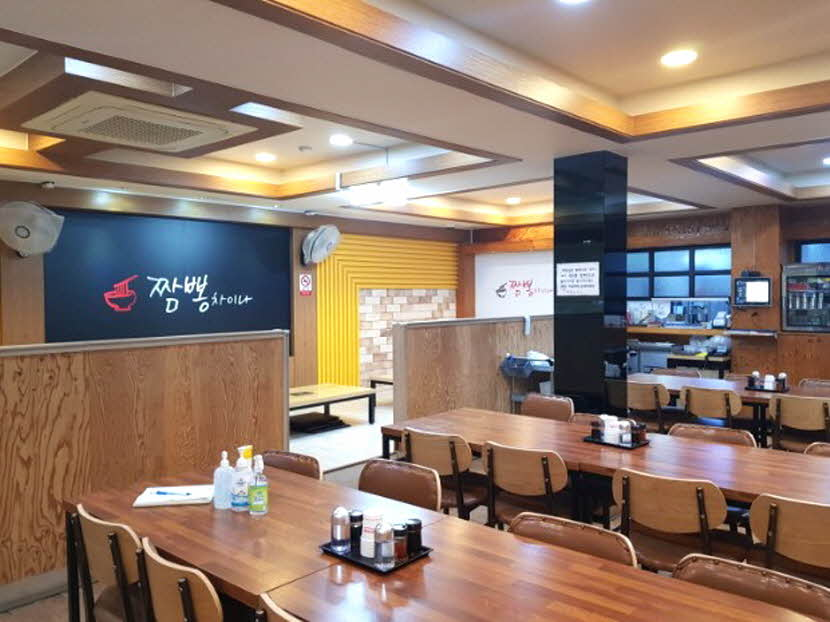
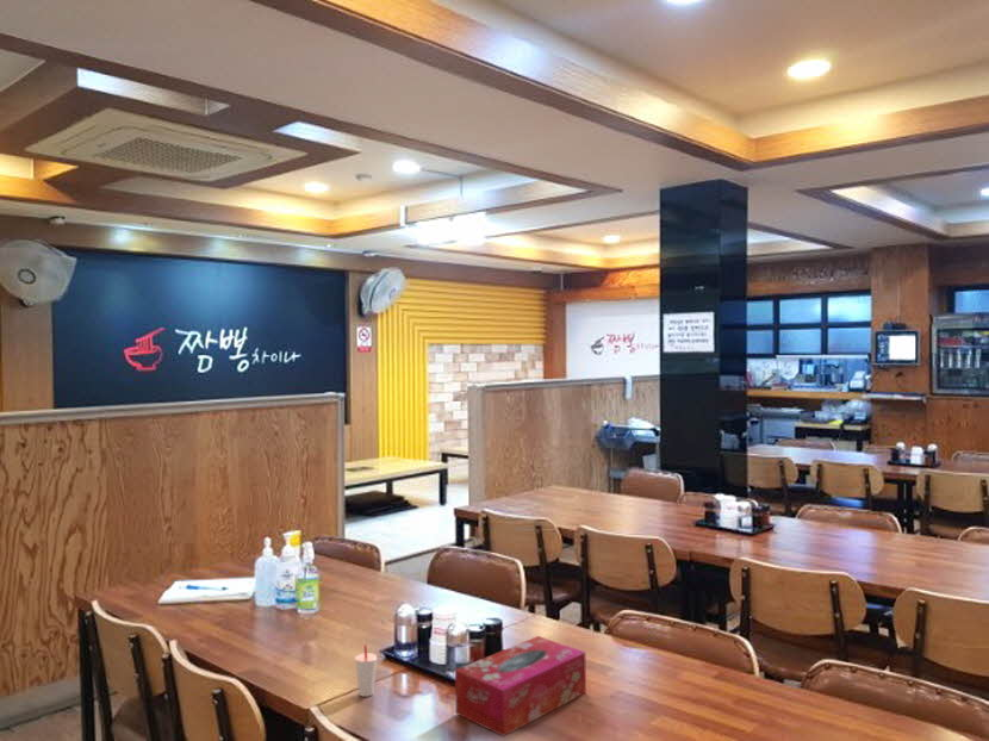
+ cup (366, 668)
+ tissue box (522, 681)
